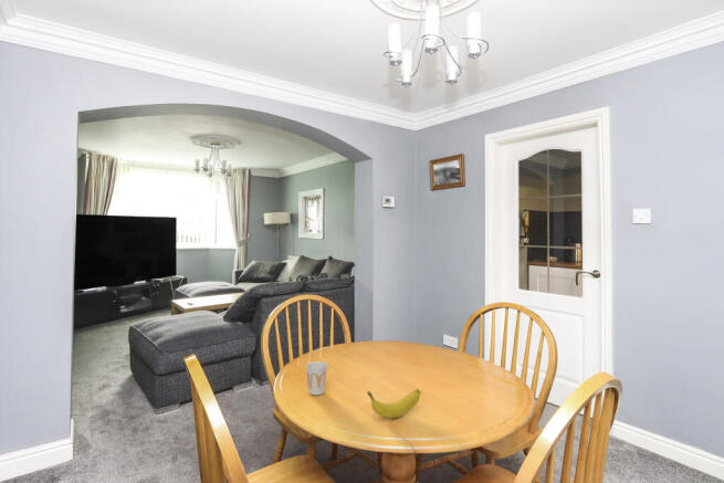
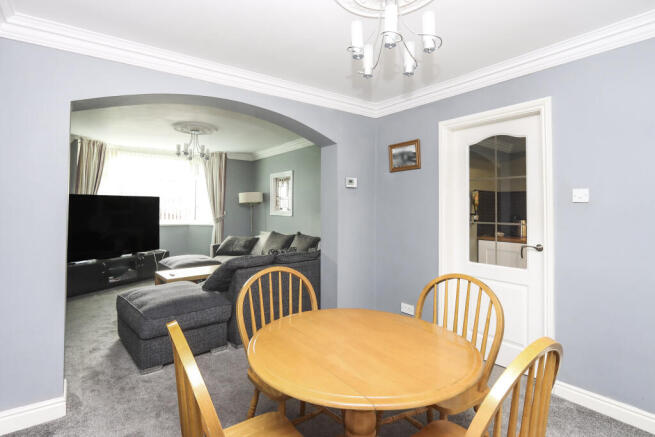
- cup (316, 378)
- banana (394, 402)
